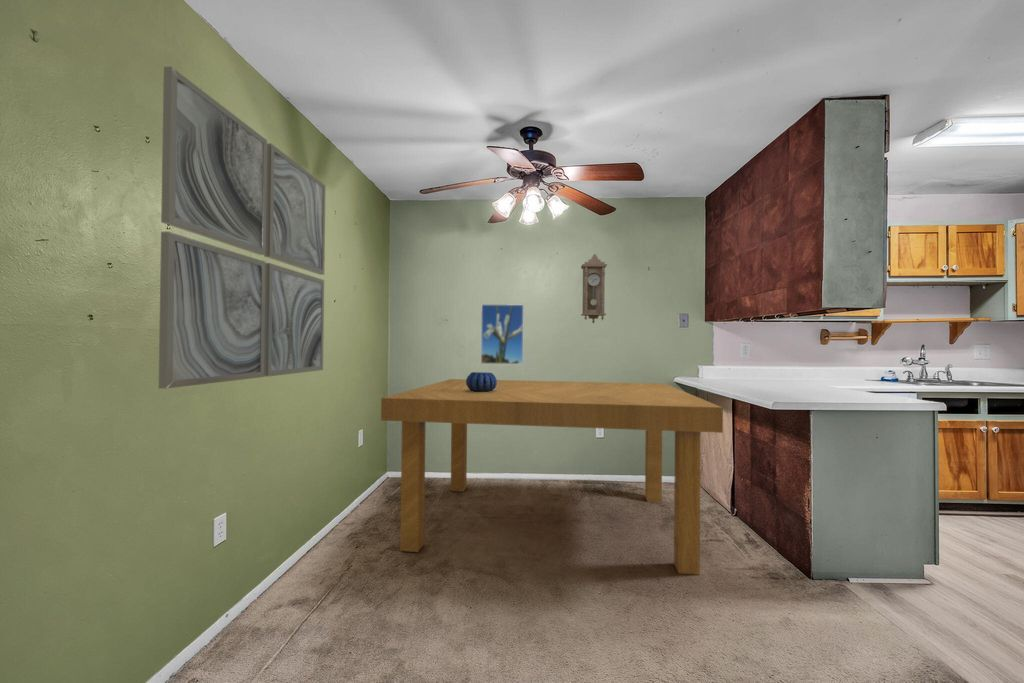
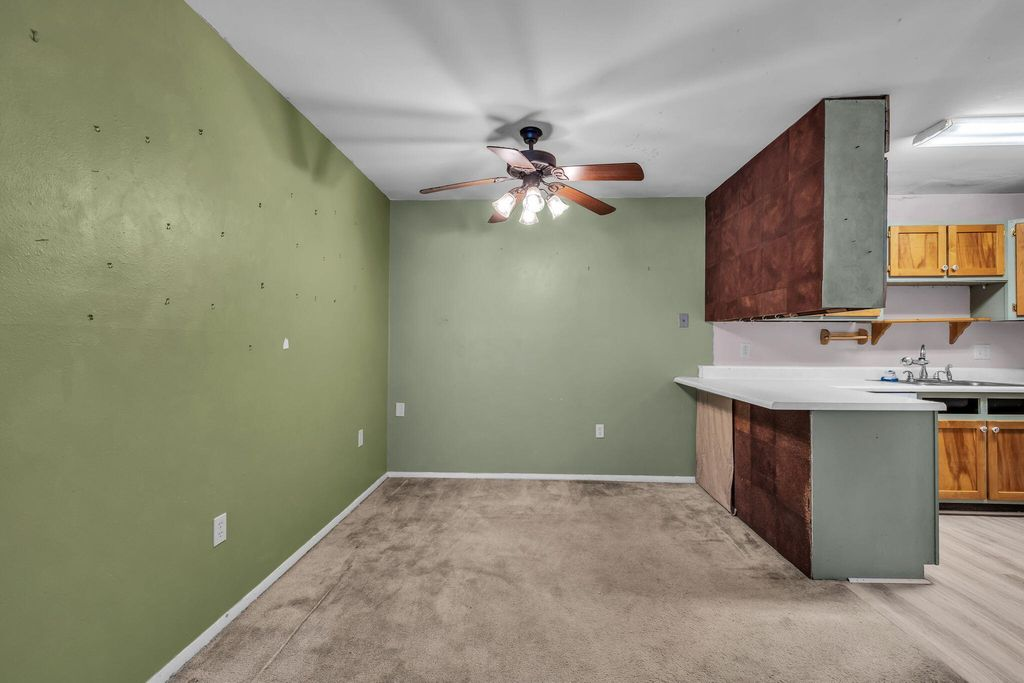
- dining table (549, 426)
- pendulum clock (593, 289)
- decorative bowl (481, 381)
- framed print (502, 334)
- wall art (264, 261)
